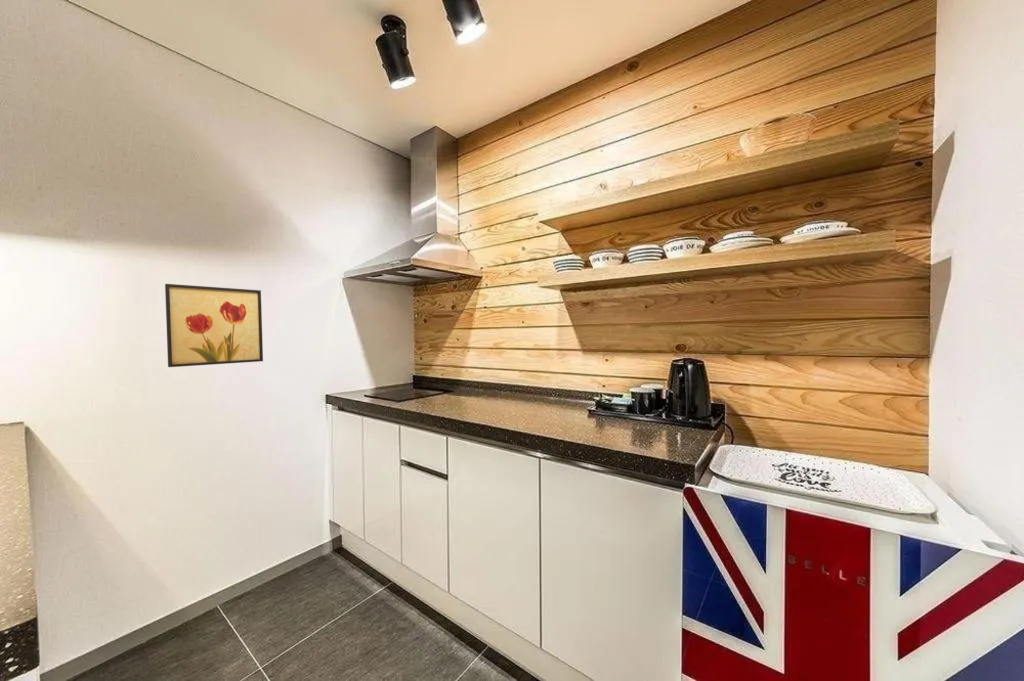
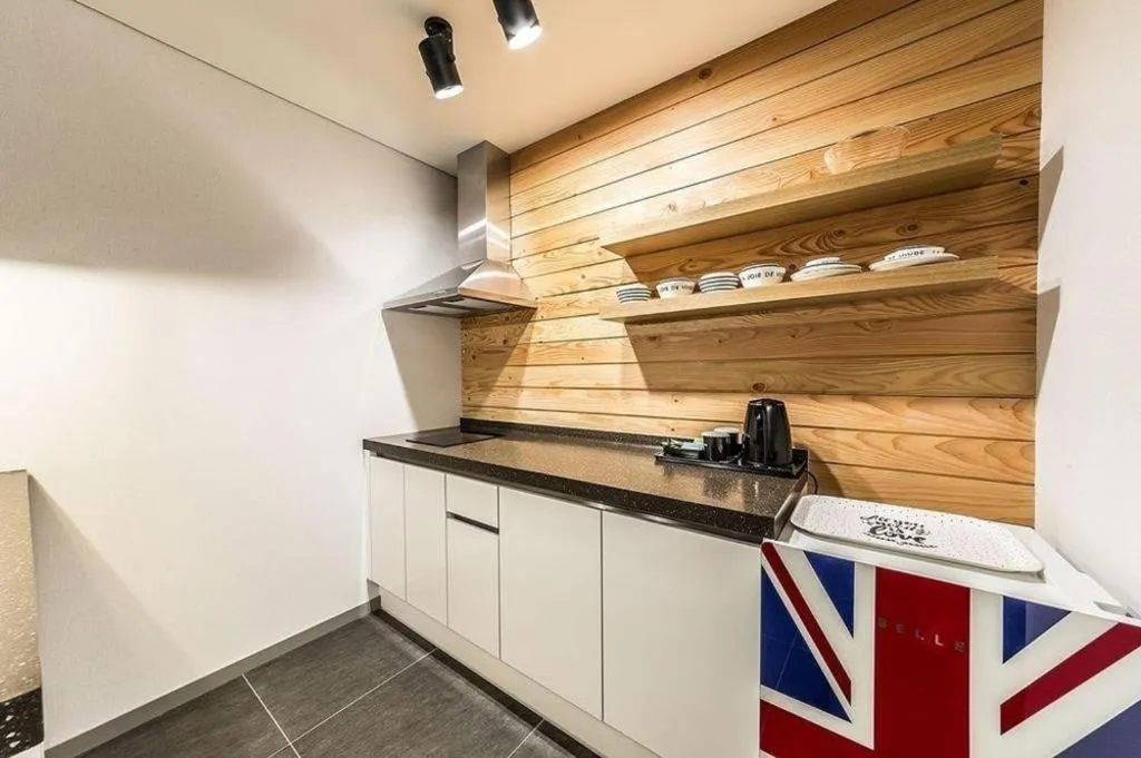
- wall art (217, 325)
